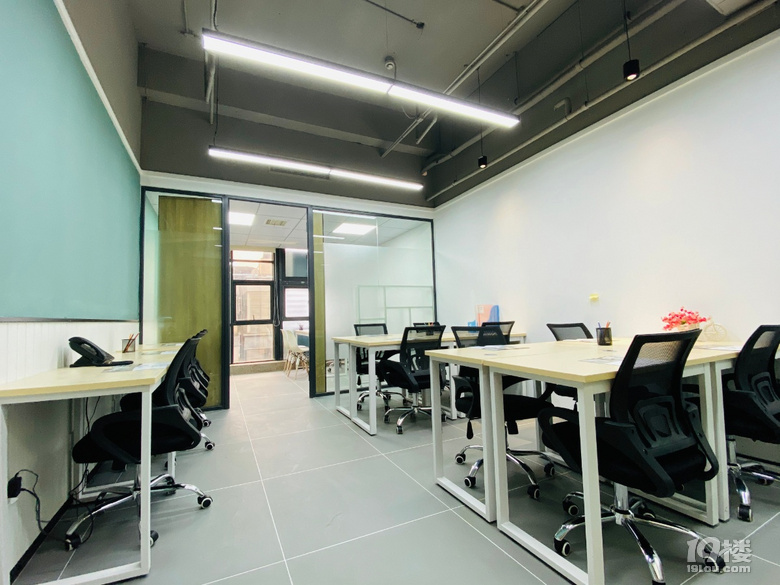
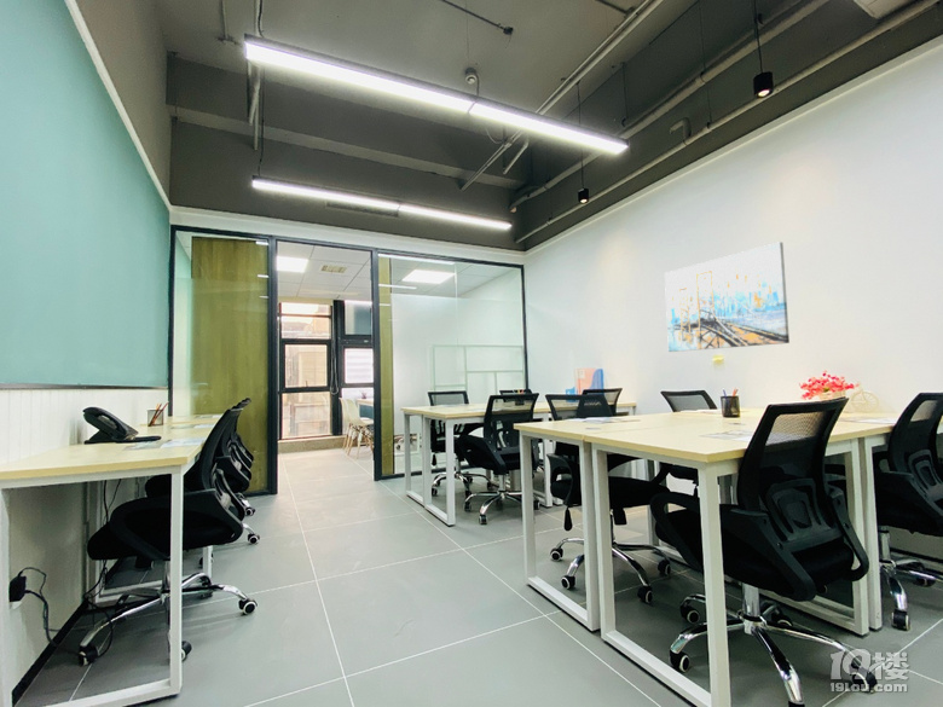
+ wall art (718, 303)
